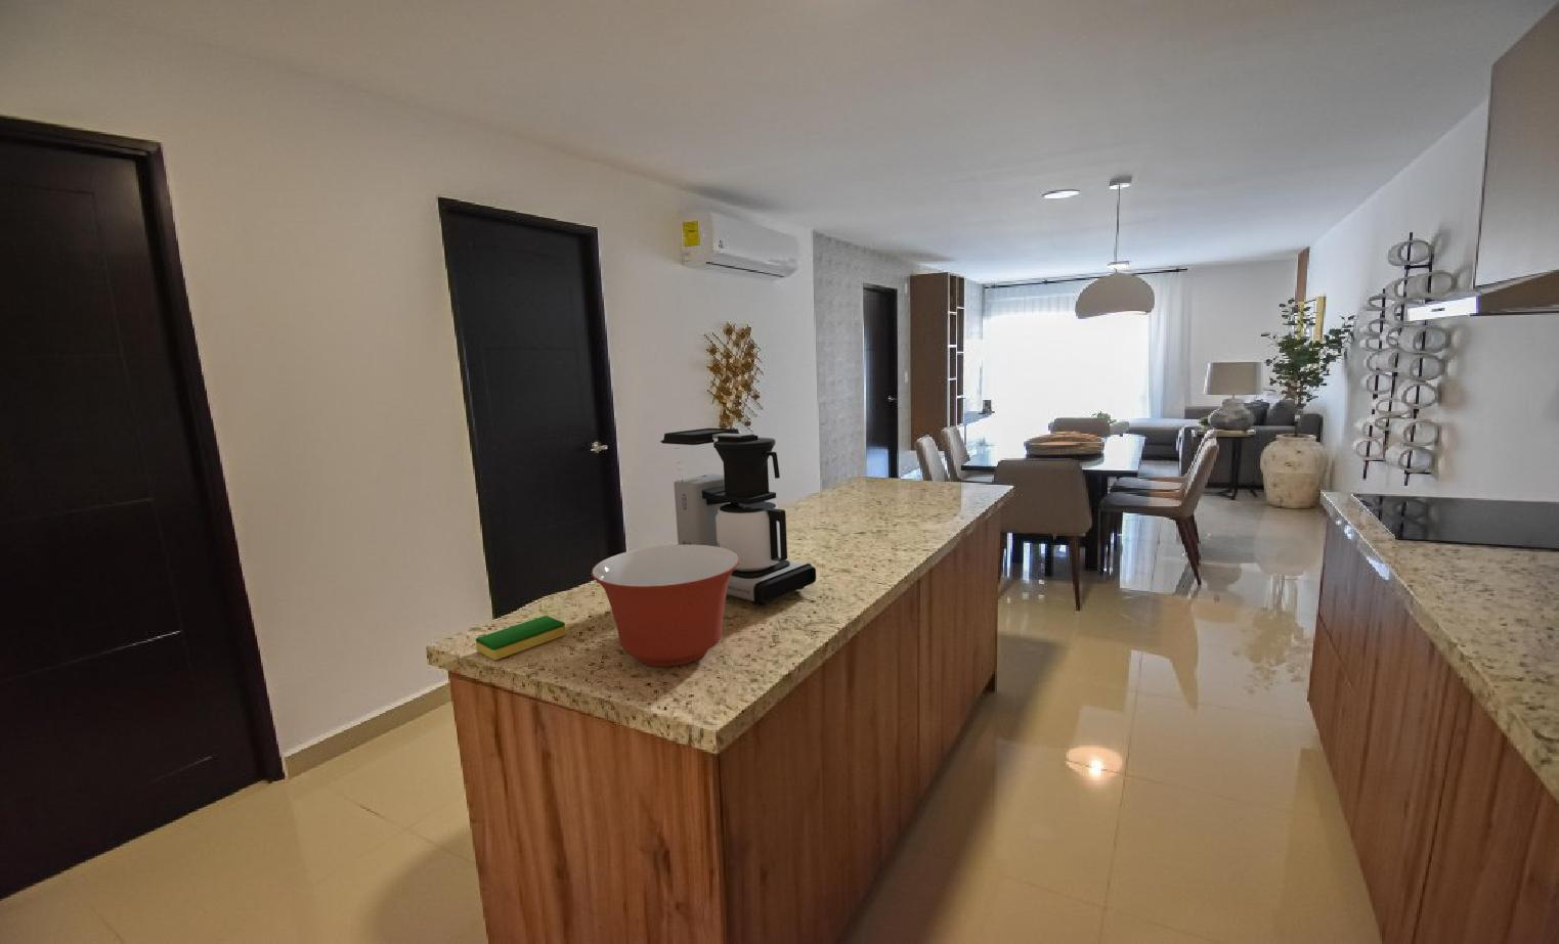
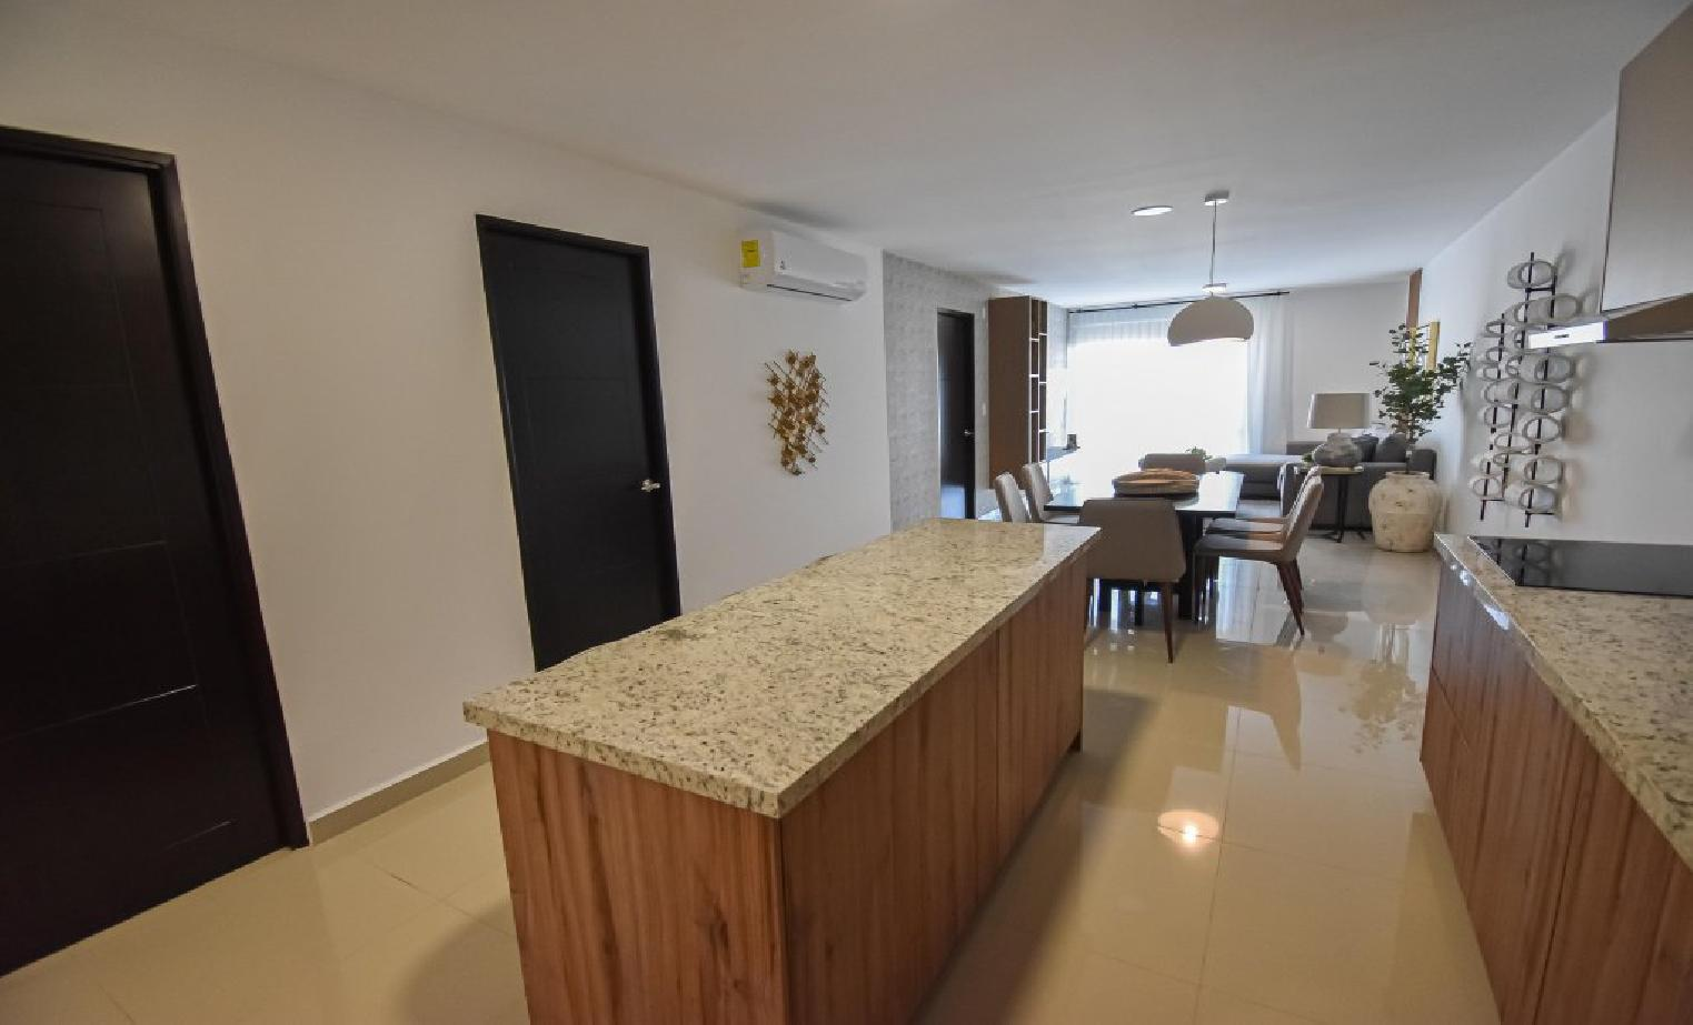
- coffee maker (732, 510)
- dish sponge (521, 636)
- mixing bowl (669, 607)
